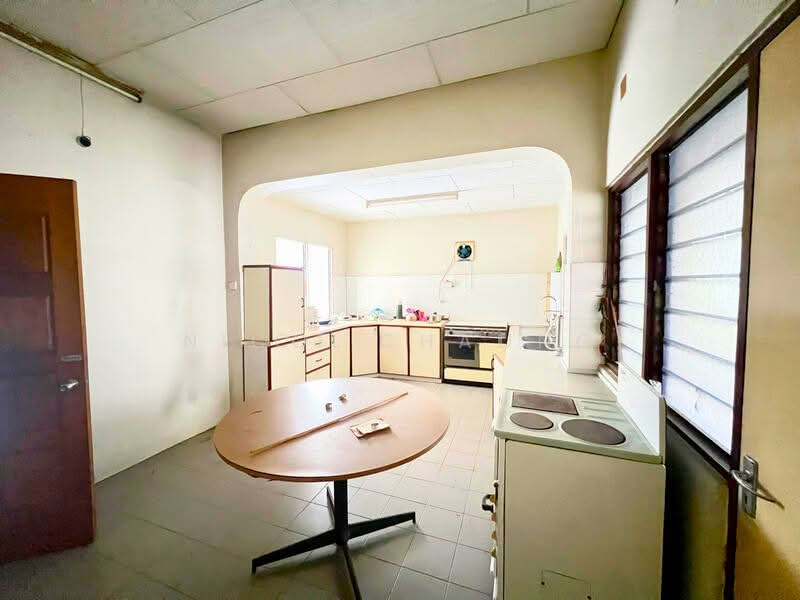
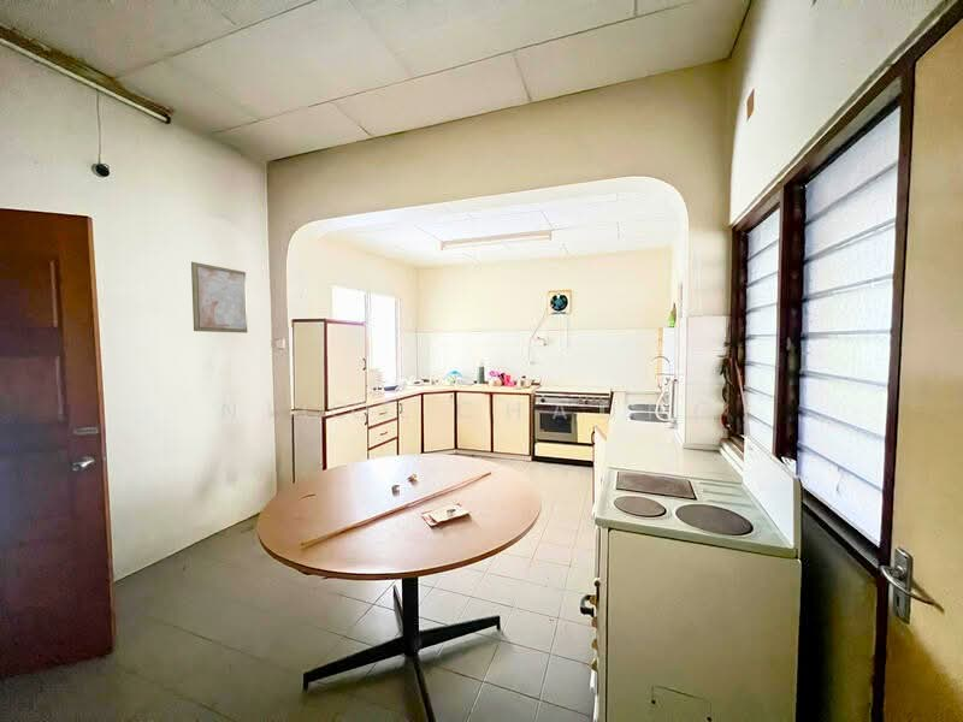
+ wall art (221, 300)
